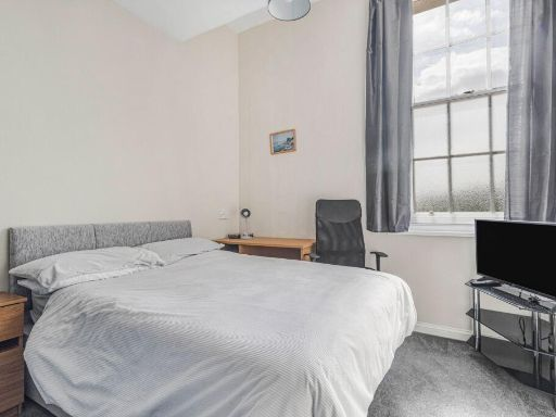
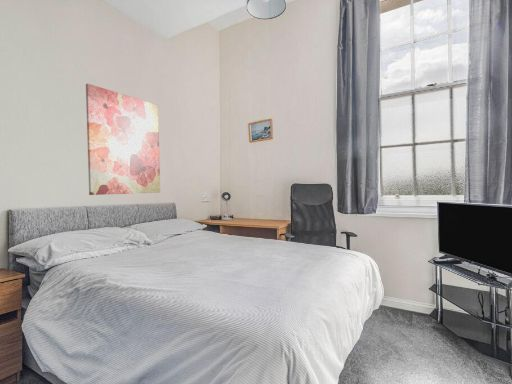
+ wall art (127, 144)
